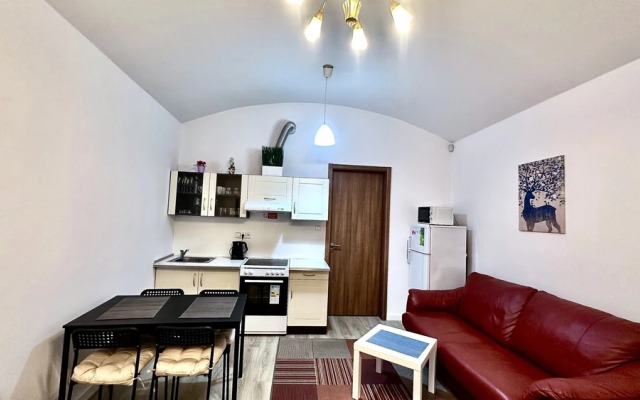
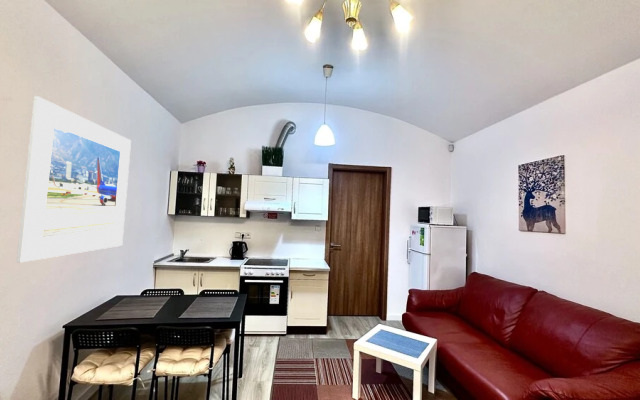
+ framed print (87, 186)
